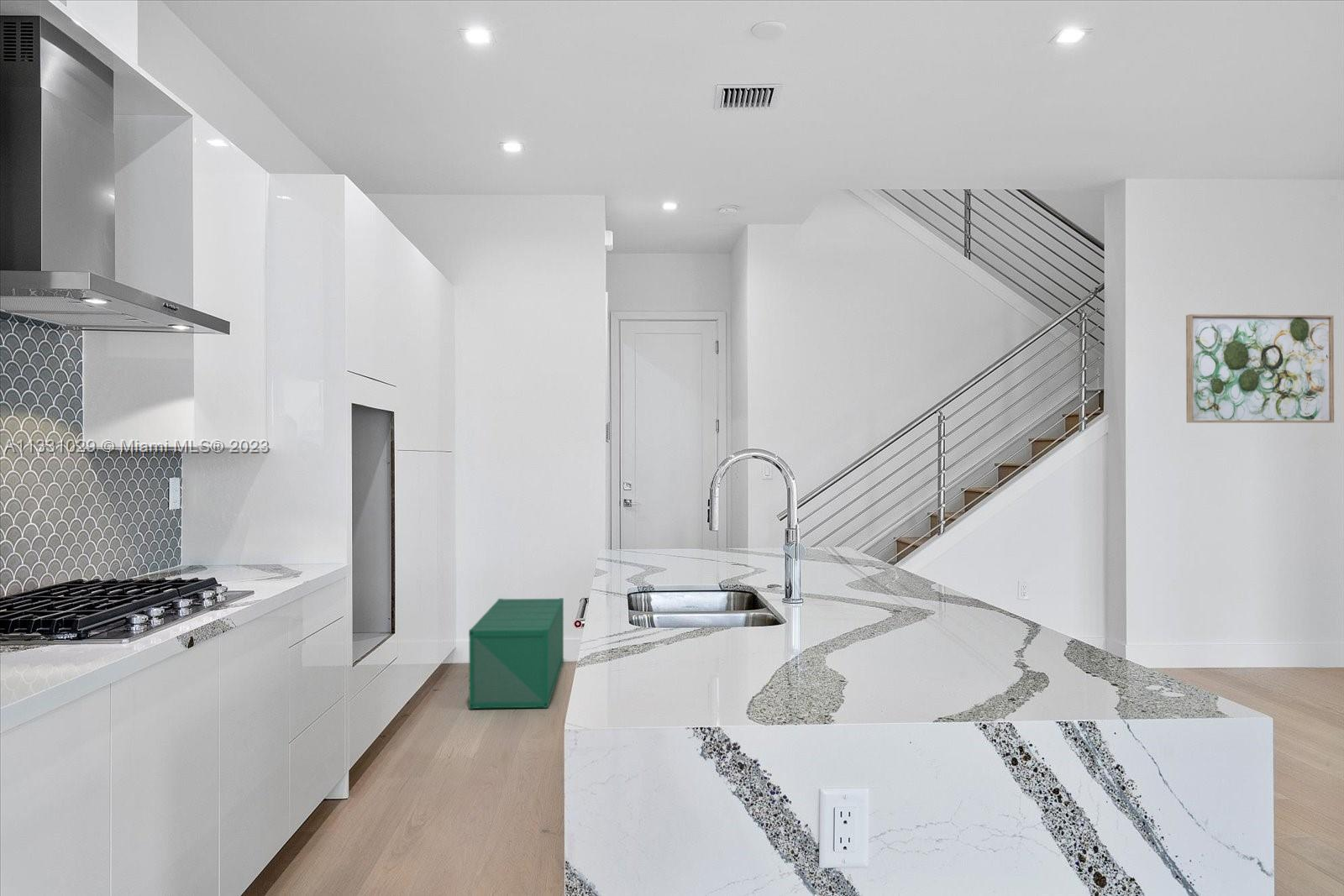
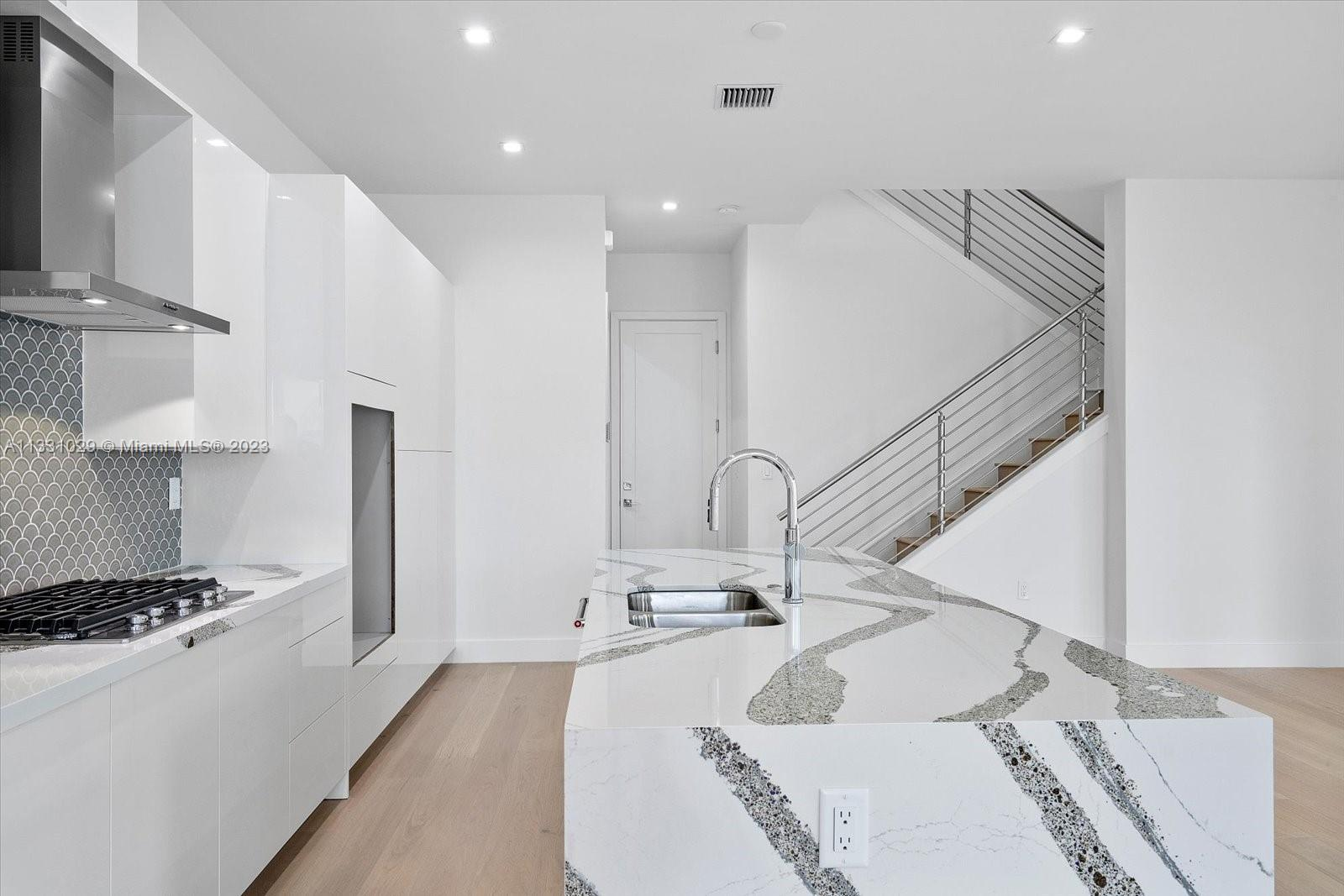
- storage bin (521, 647)
- wall art (1261, 369)
